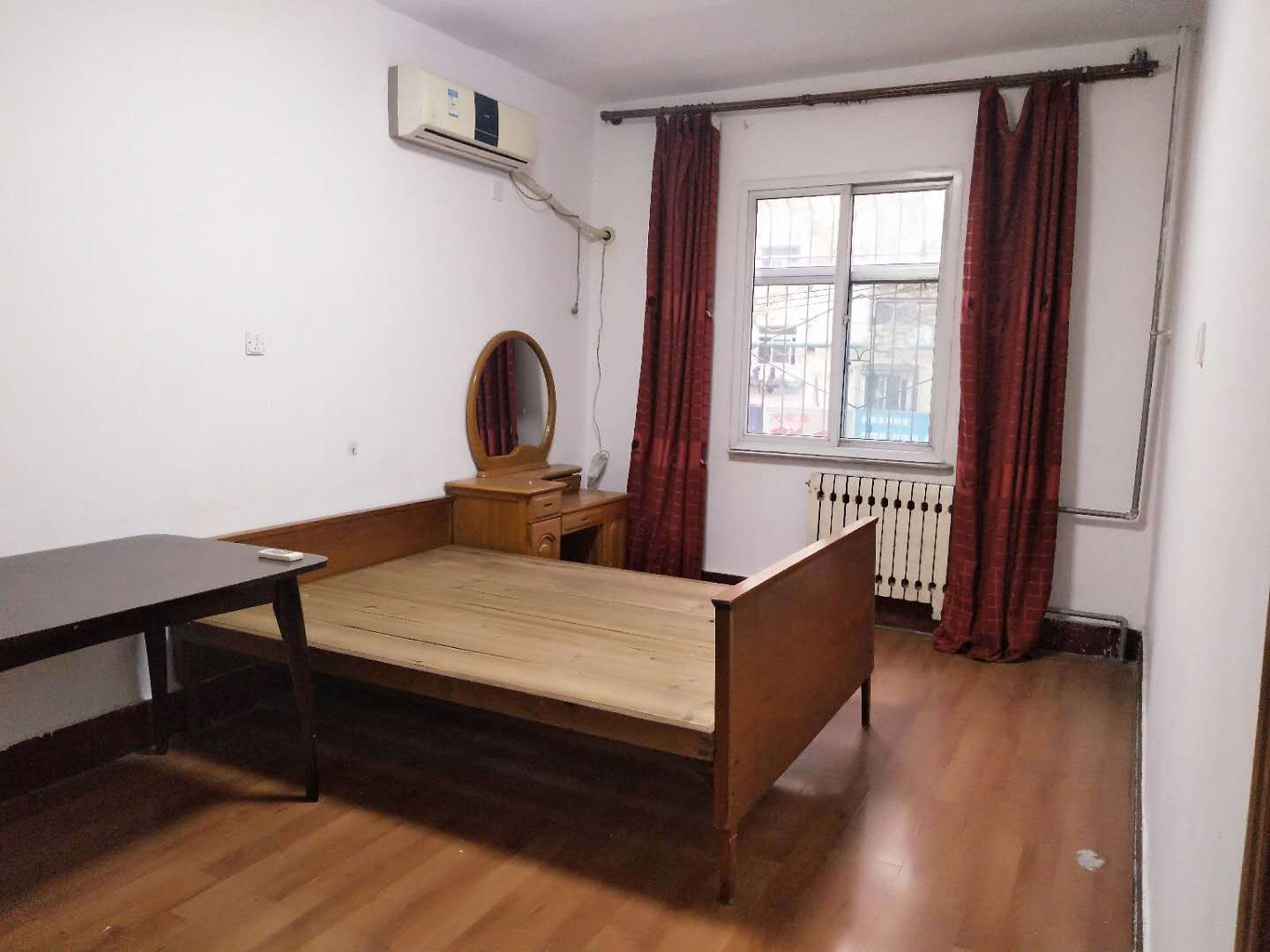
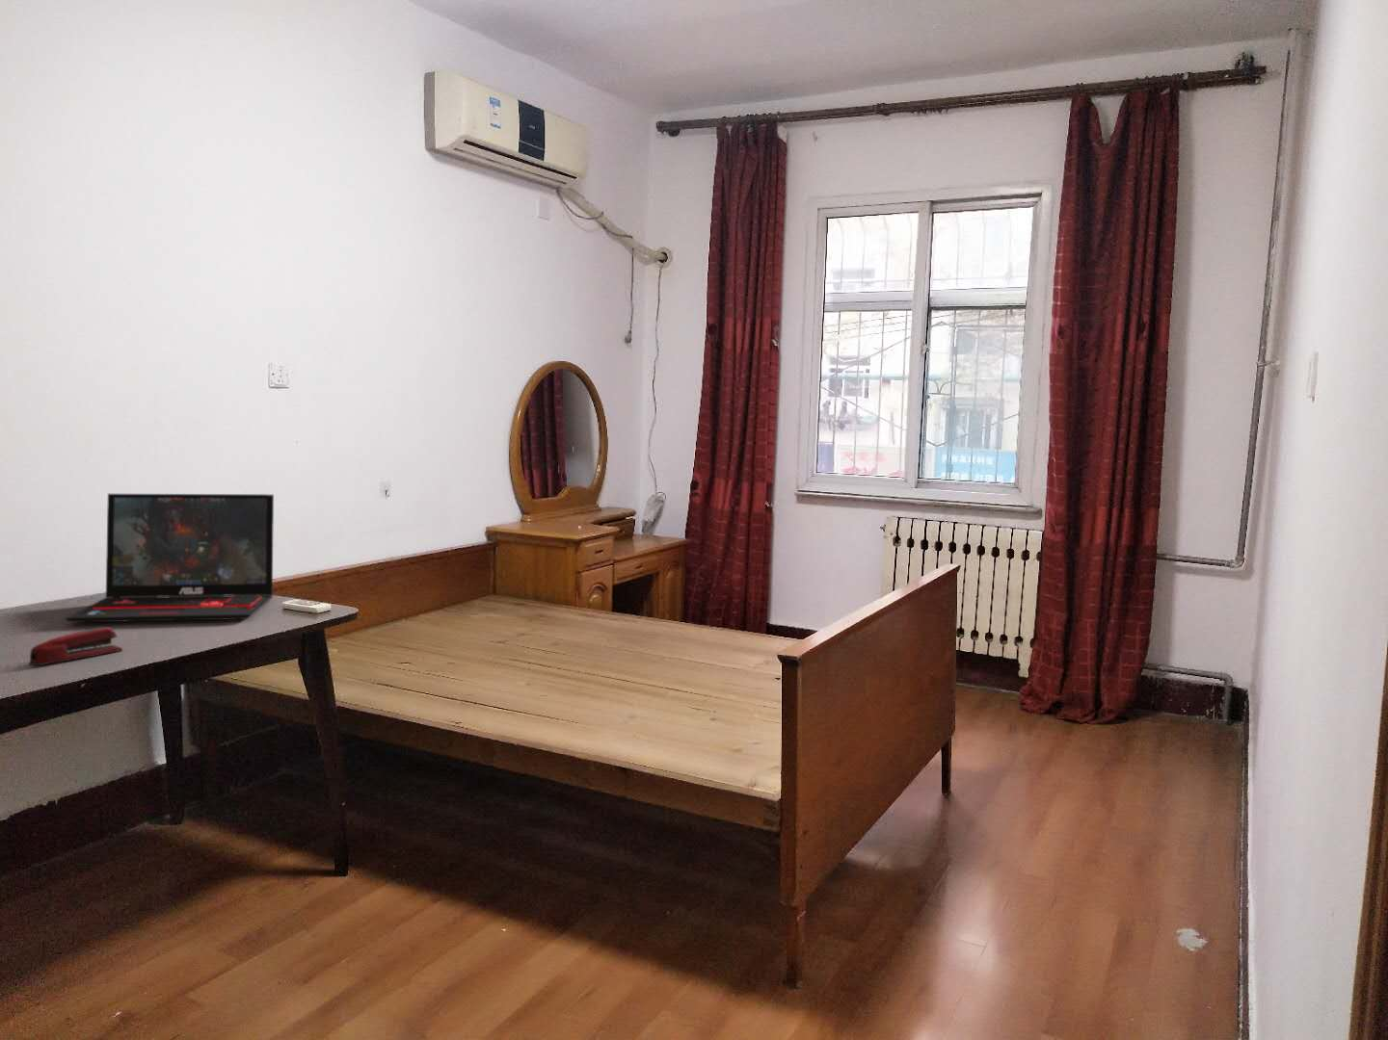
+ laptop (176, 555)
+ stapler (75, 645)
